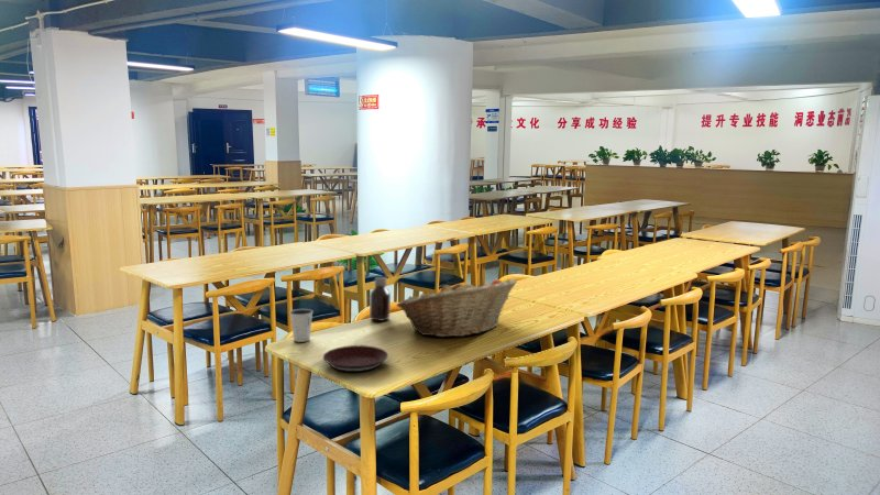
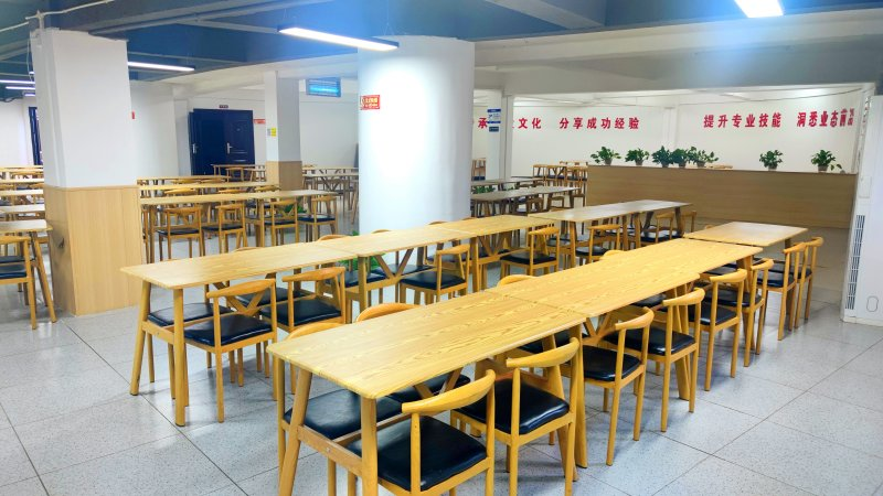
- bottle (380, 298)
- fruit basket (458, 301)
- plate (355, 359)
- dixie cup (301, 326)
